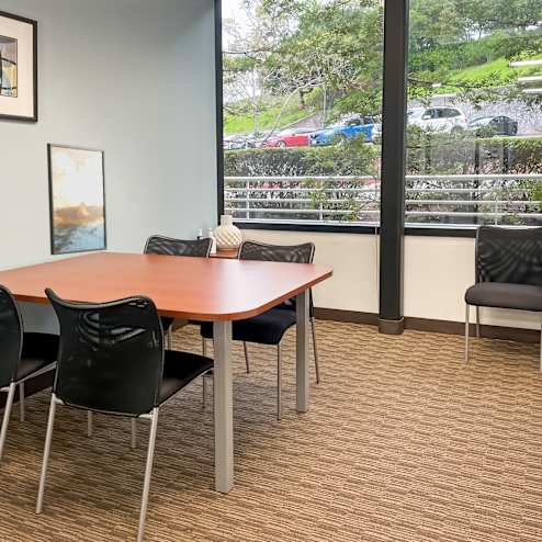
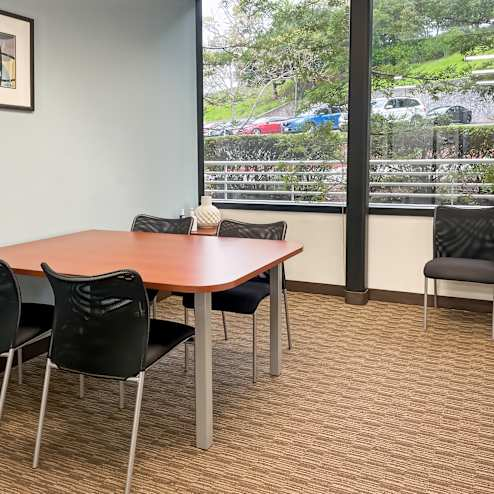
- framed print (78, 200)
